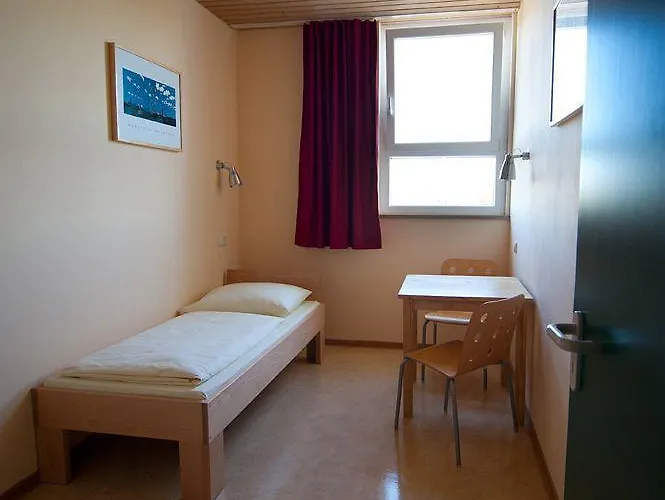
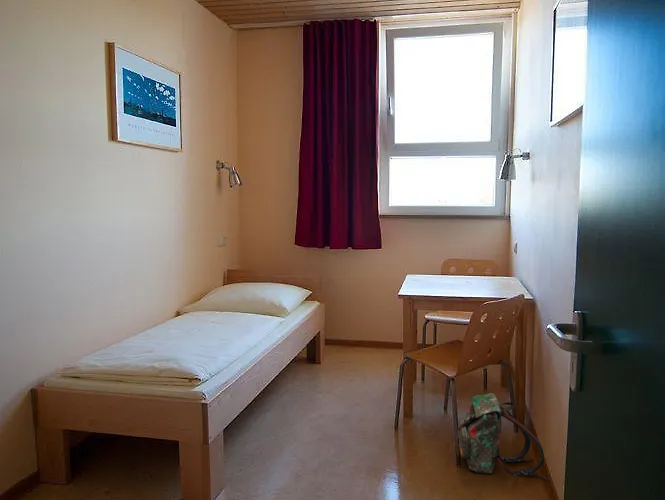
+ backpack (501, 434)
